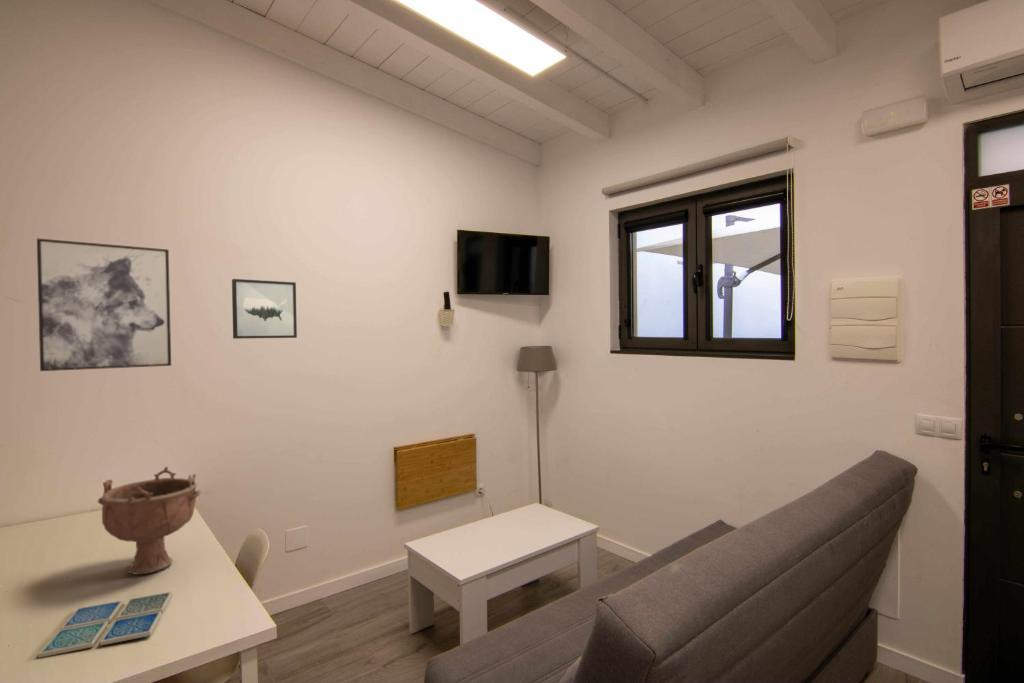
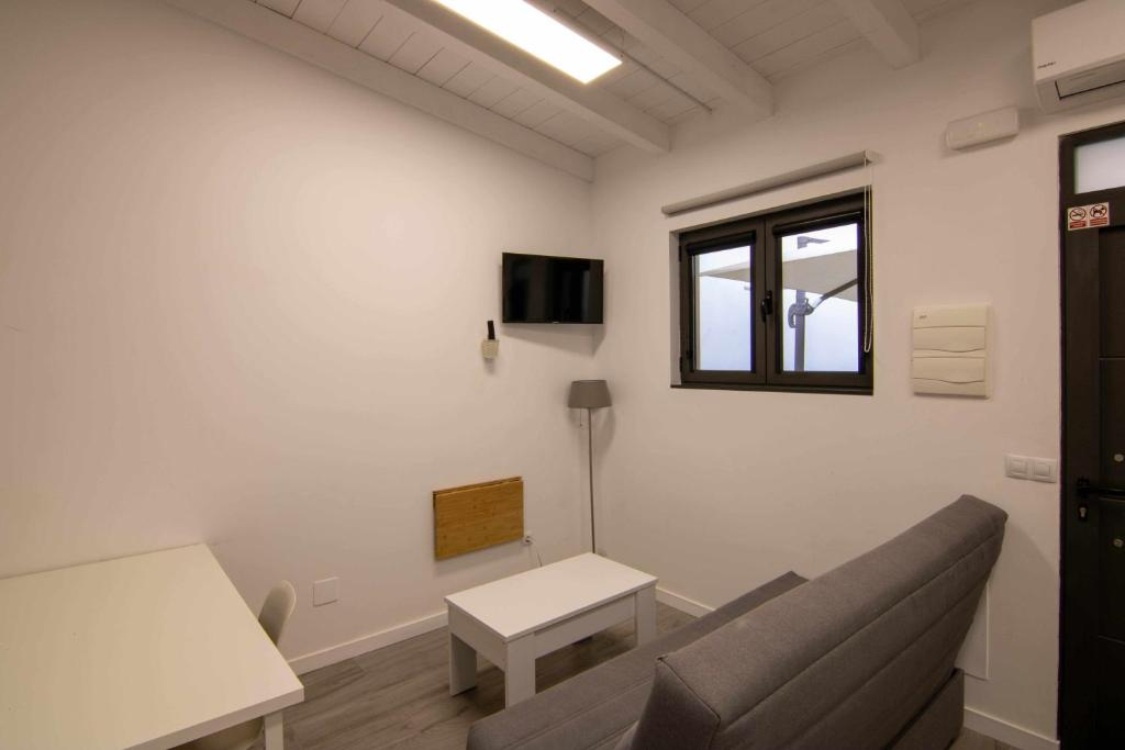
- decorative bowl (151, 521)
- wall art (108, 306)
- wall art (265, 309)
- drink coaster (113, 622)
